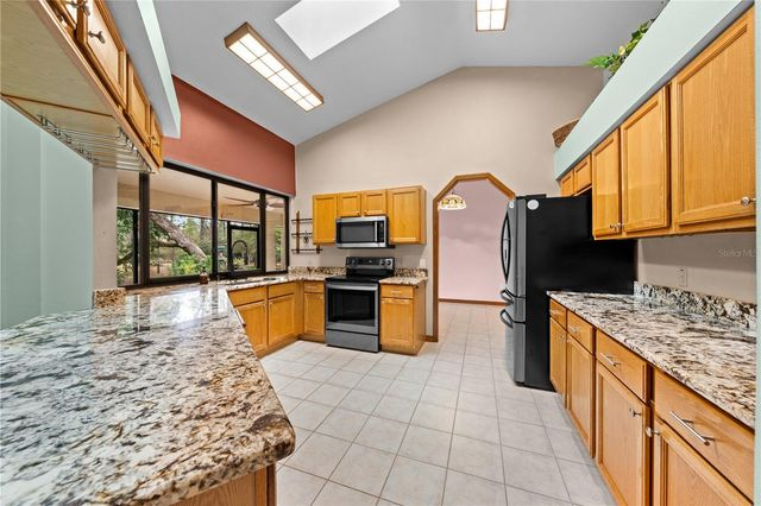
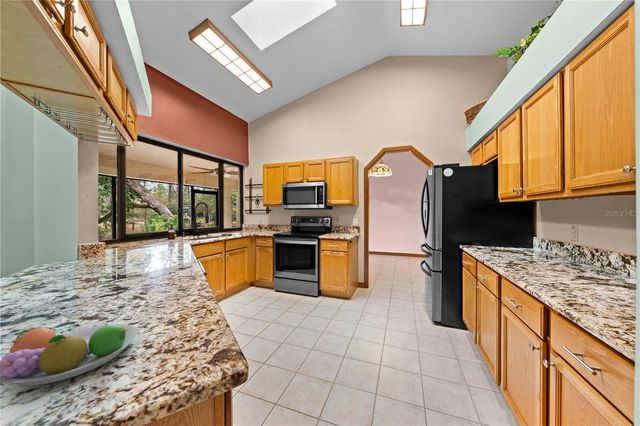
+ fruit bowl (78, 339)
